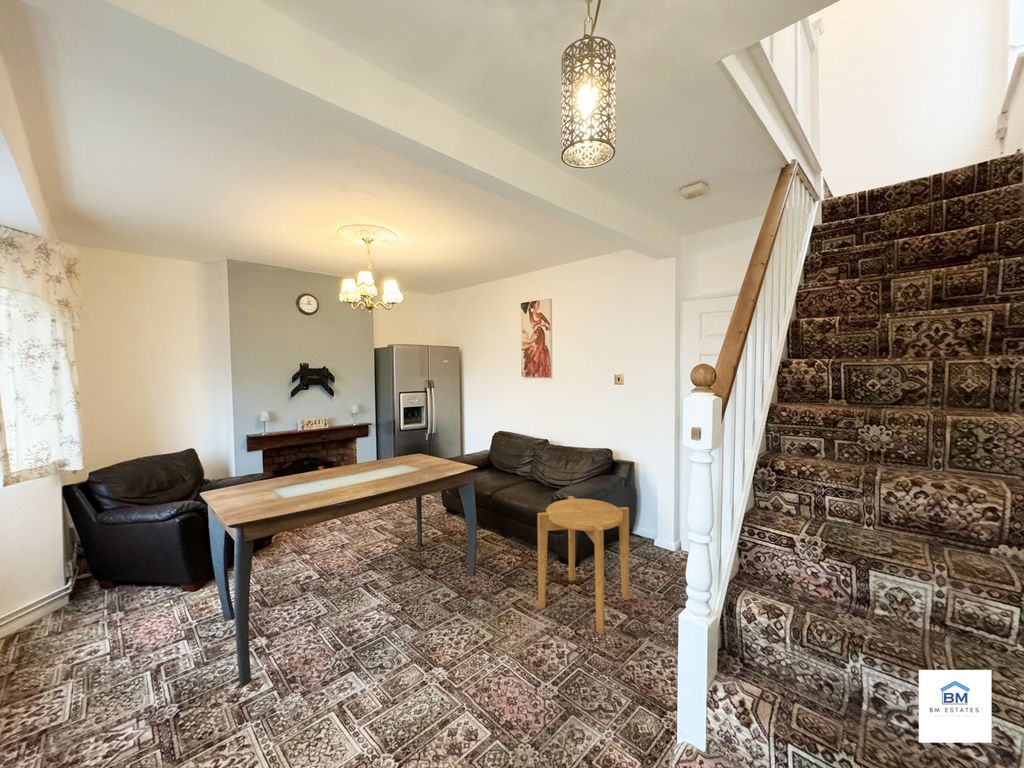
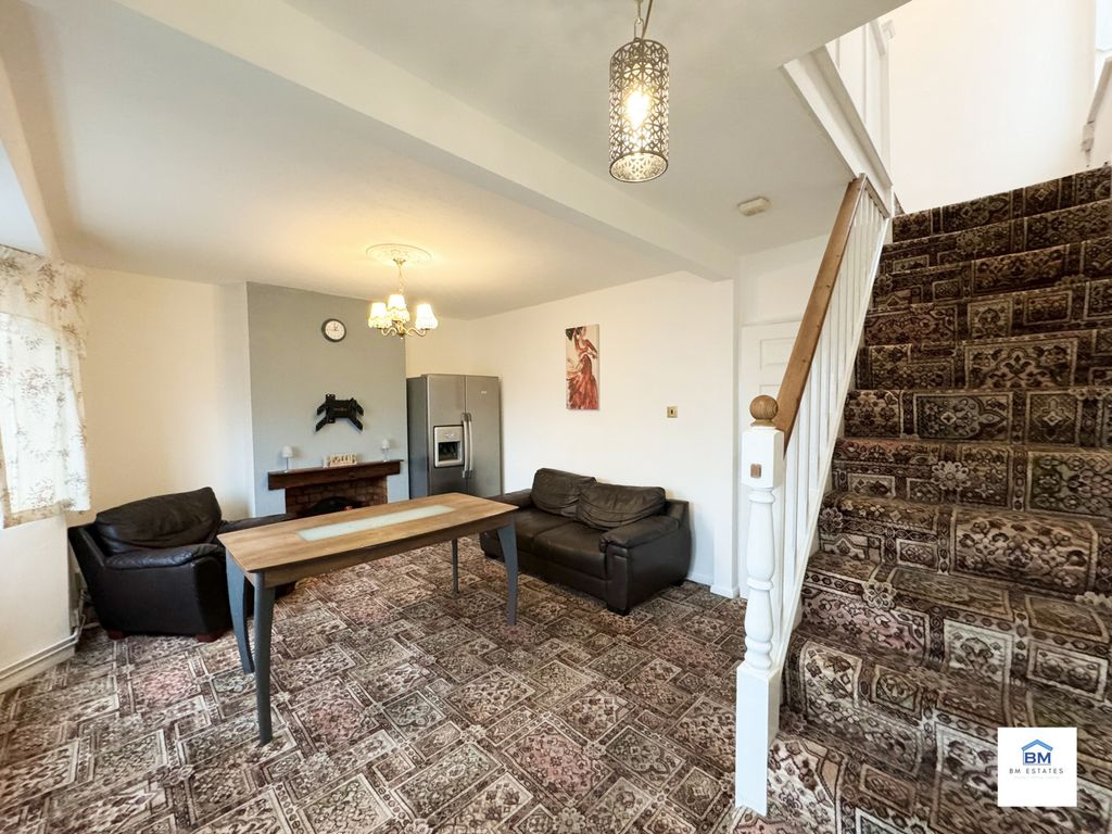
- side table (574, 556)
